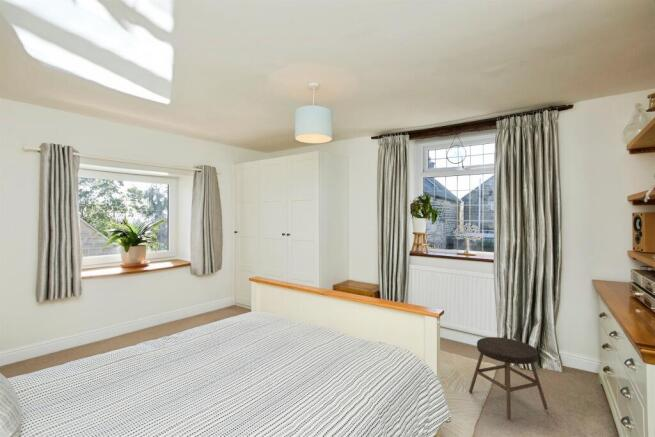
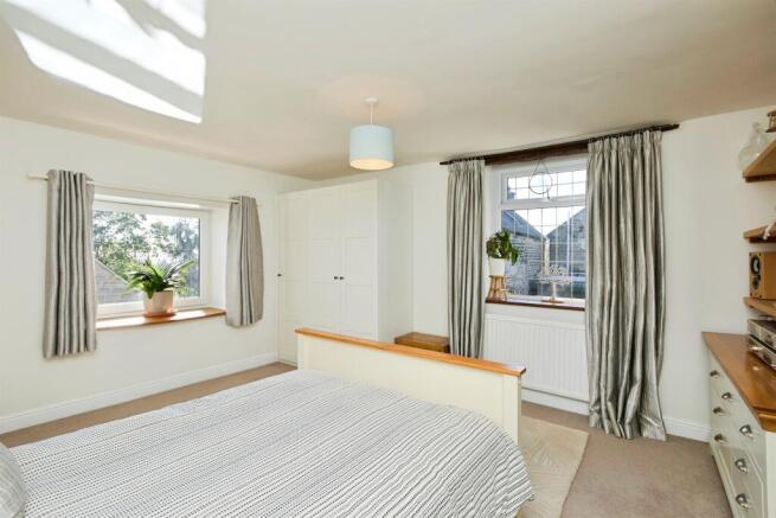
- stool (506, 373)
